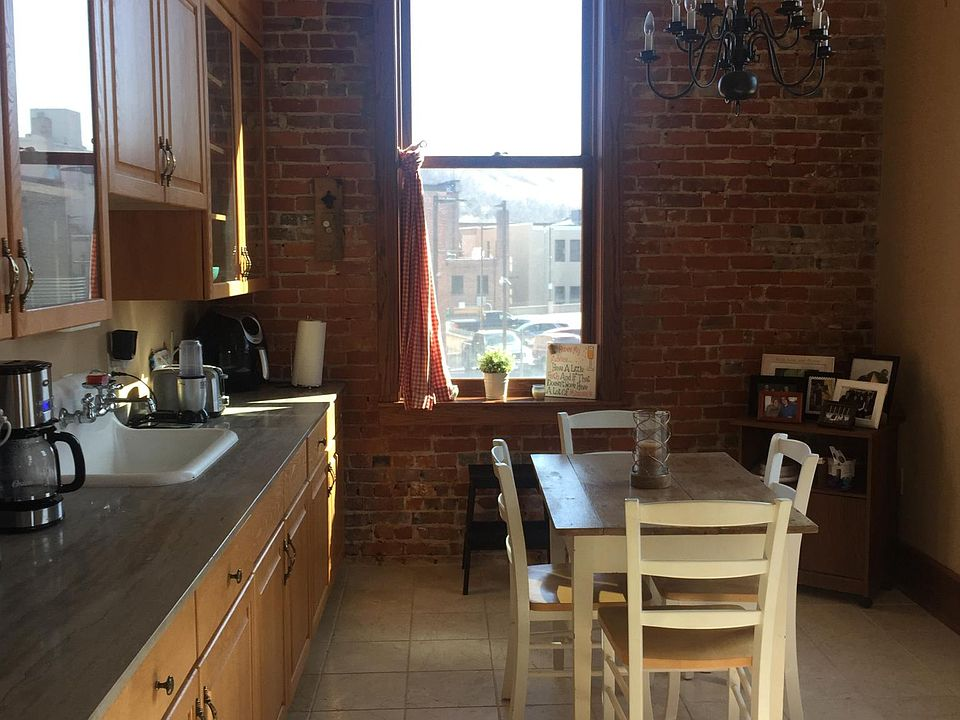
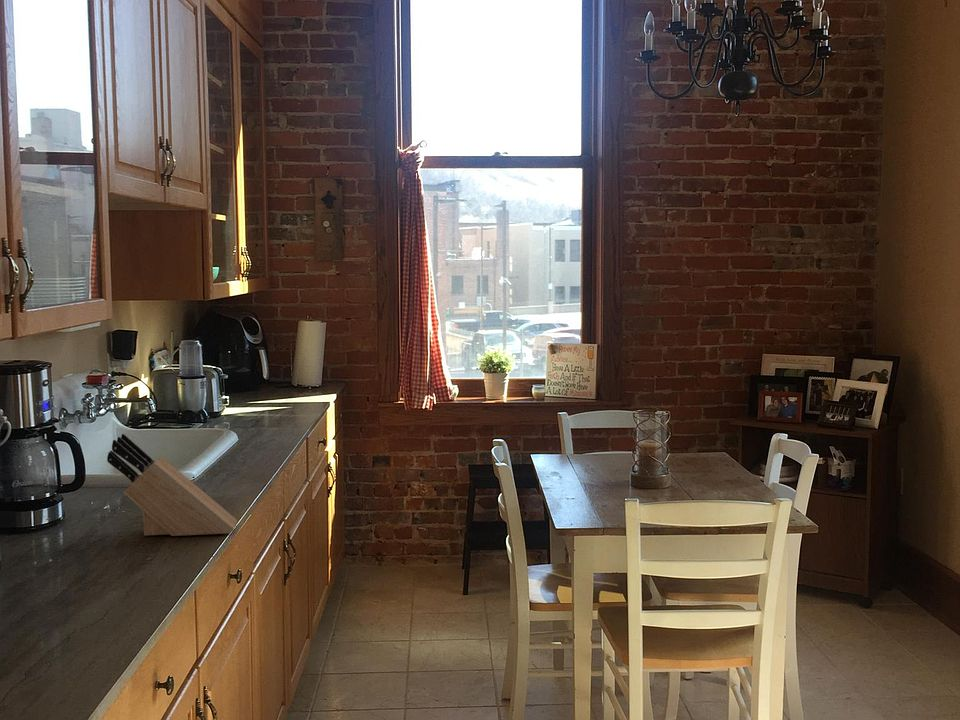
+ knife block (172, 483)
